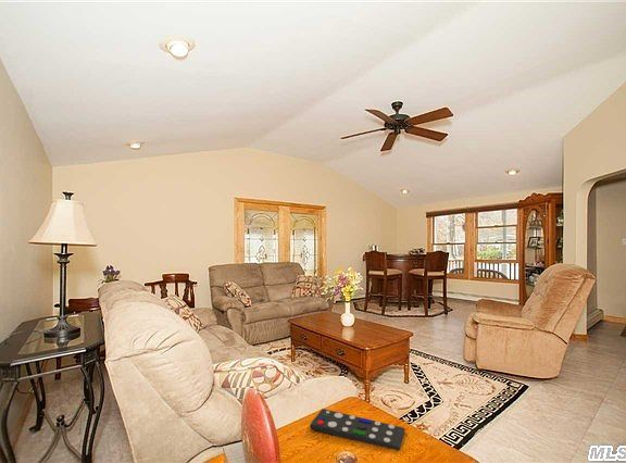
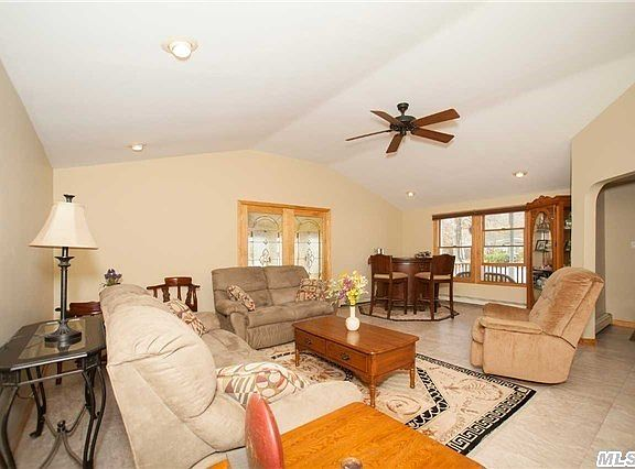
- remote control (356, 427)
